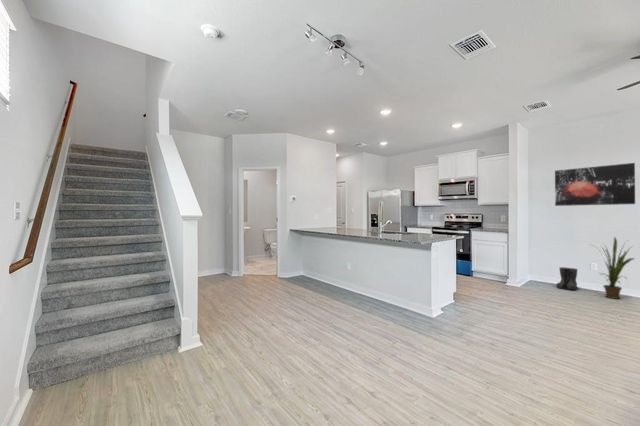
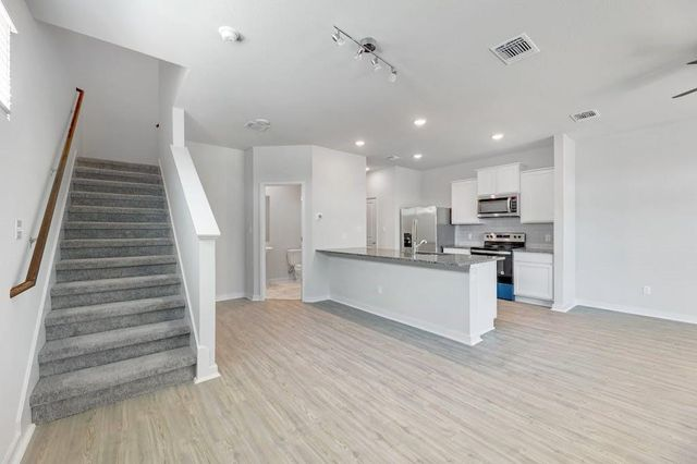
- house plant (610, 267)
- wall art (591, 186)
- boots (567, 278)
